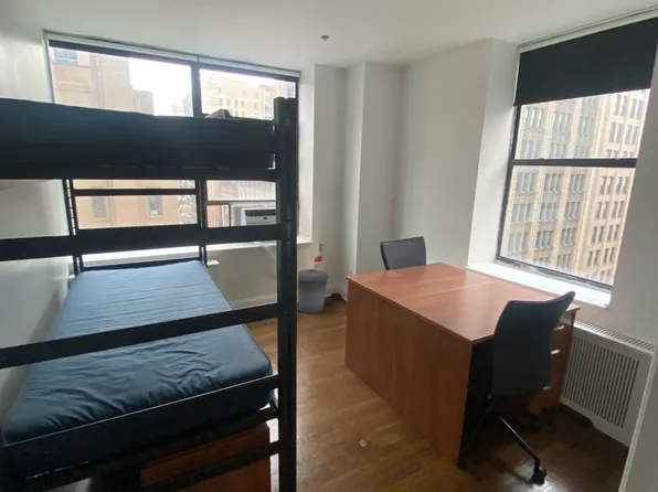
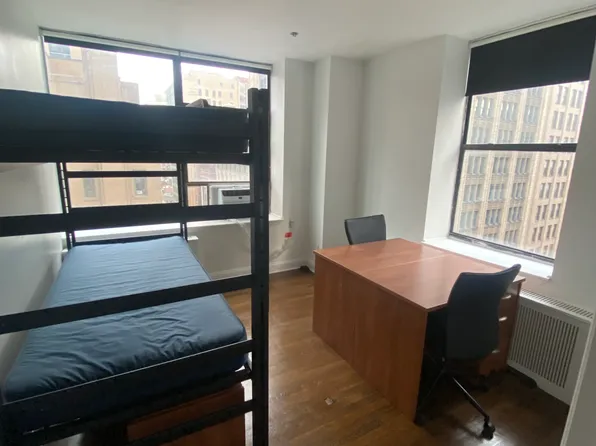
- trash can (310, 289)
